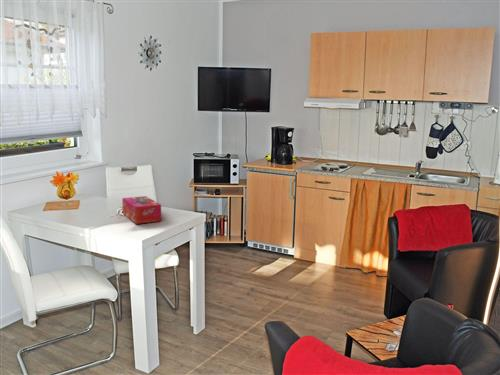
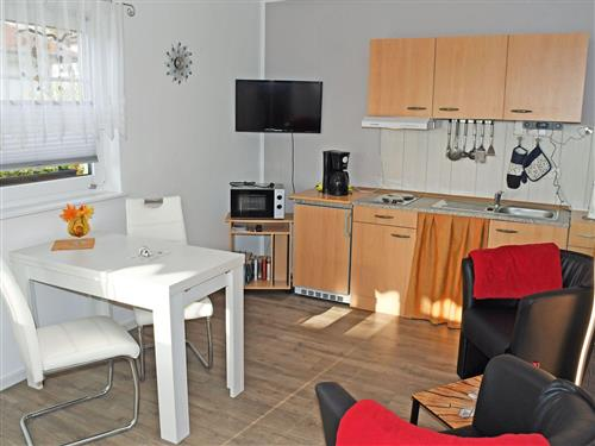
- tissue box (141, 209)
